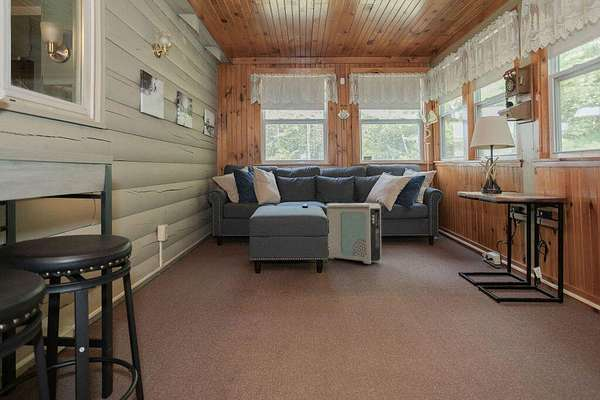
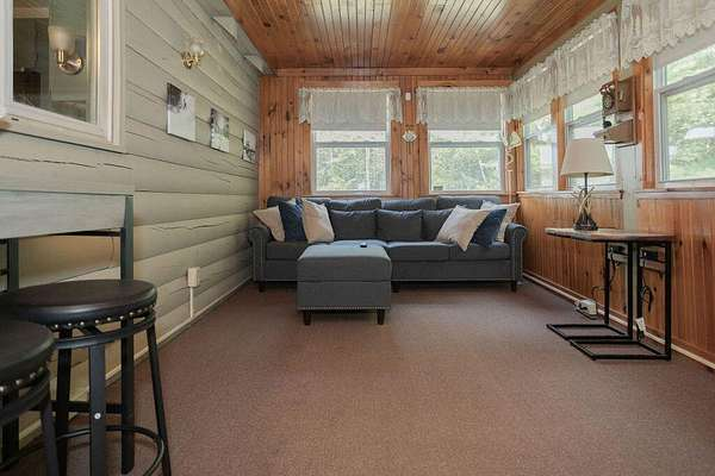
- air purifier (353, 231)
